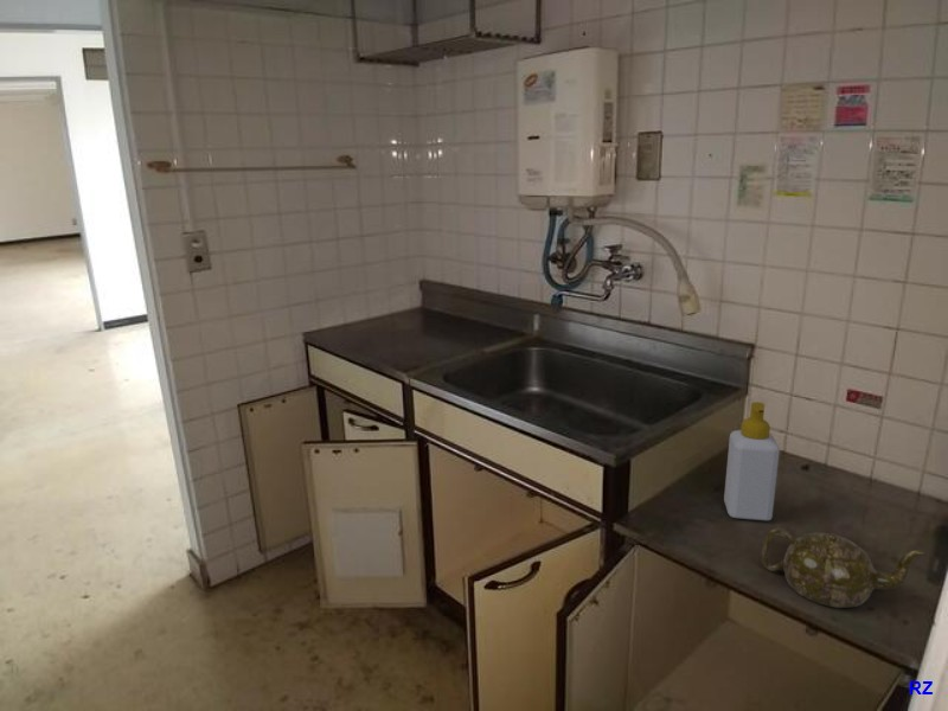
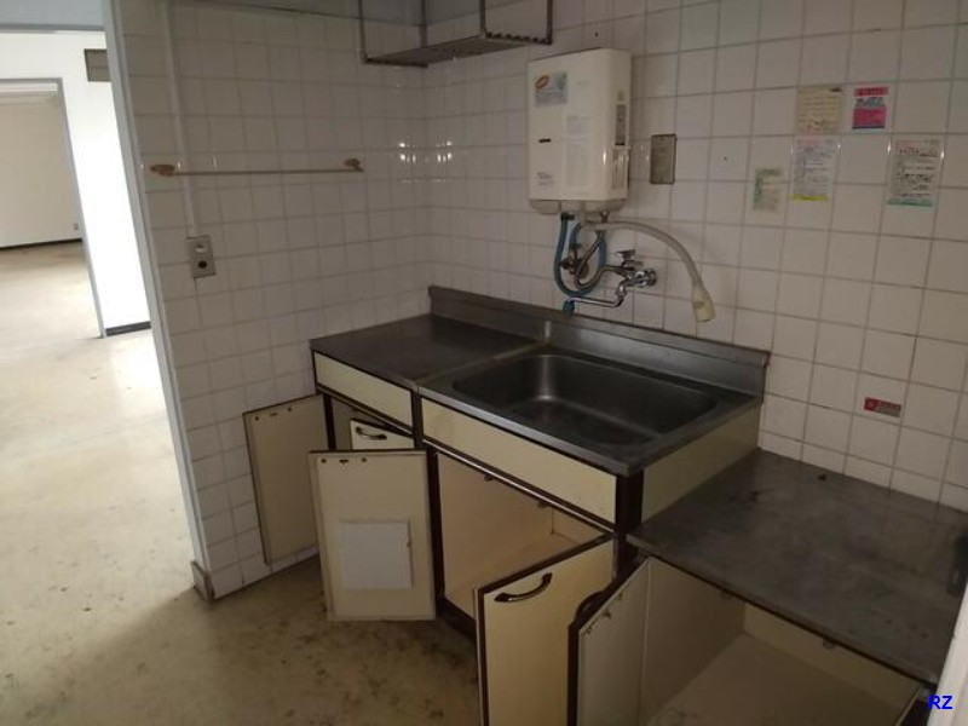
- soap bottle (751, 459)
- teapot (837, 562)
